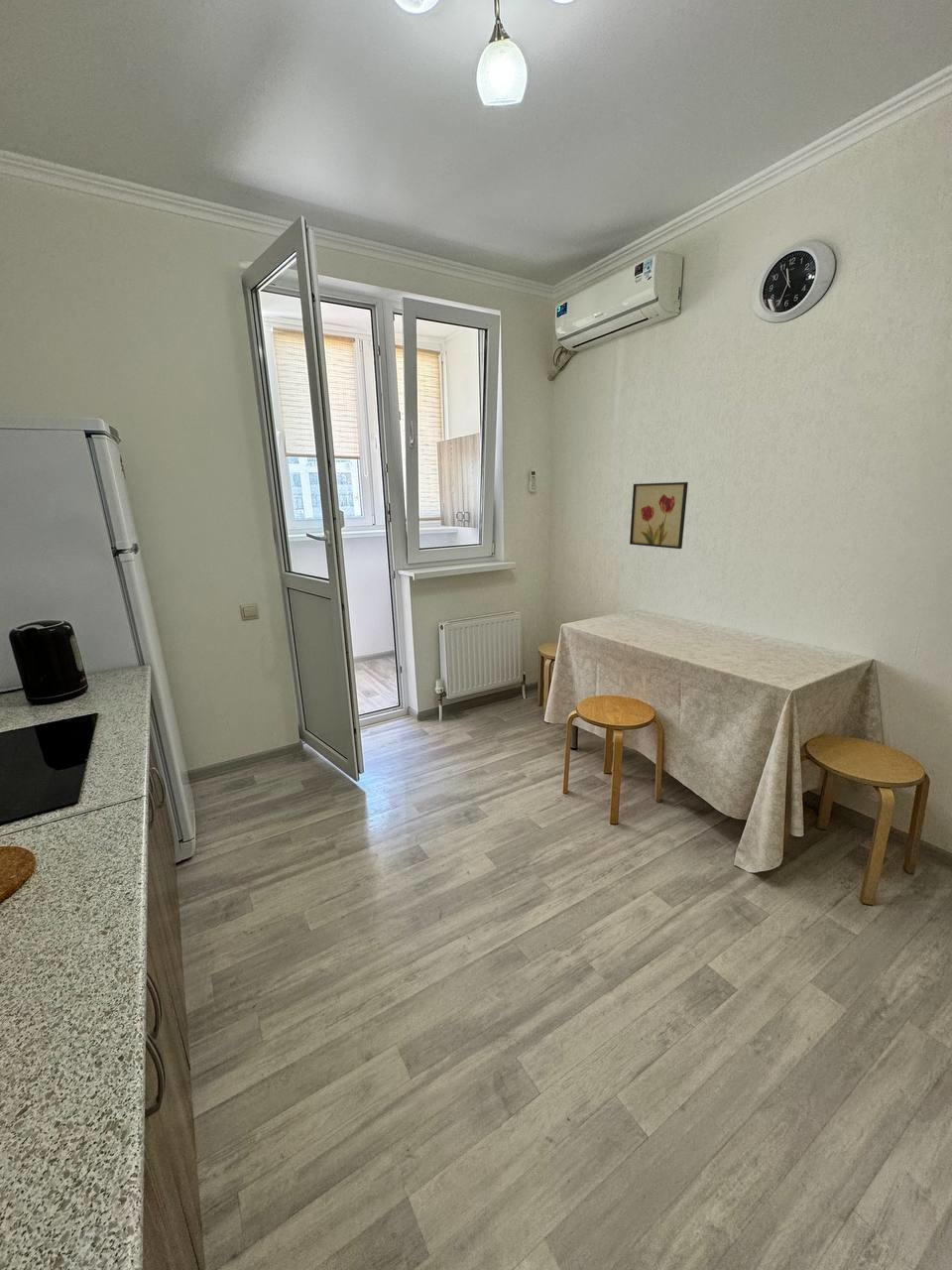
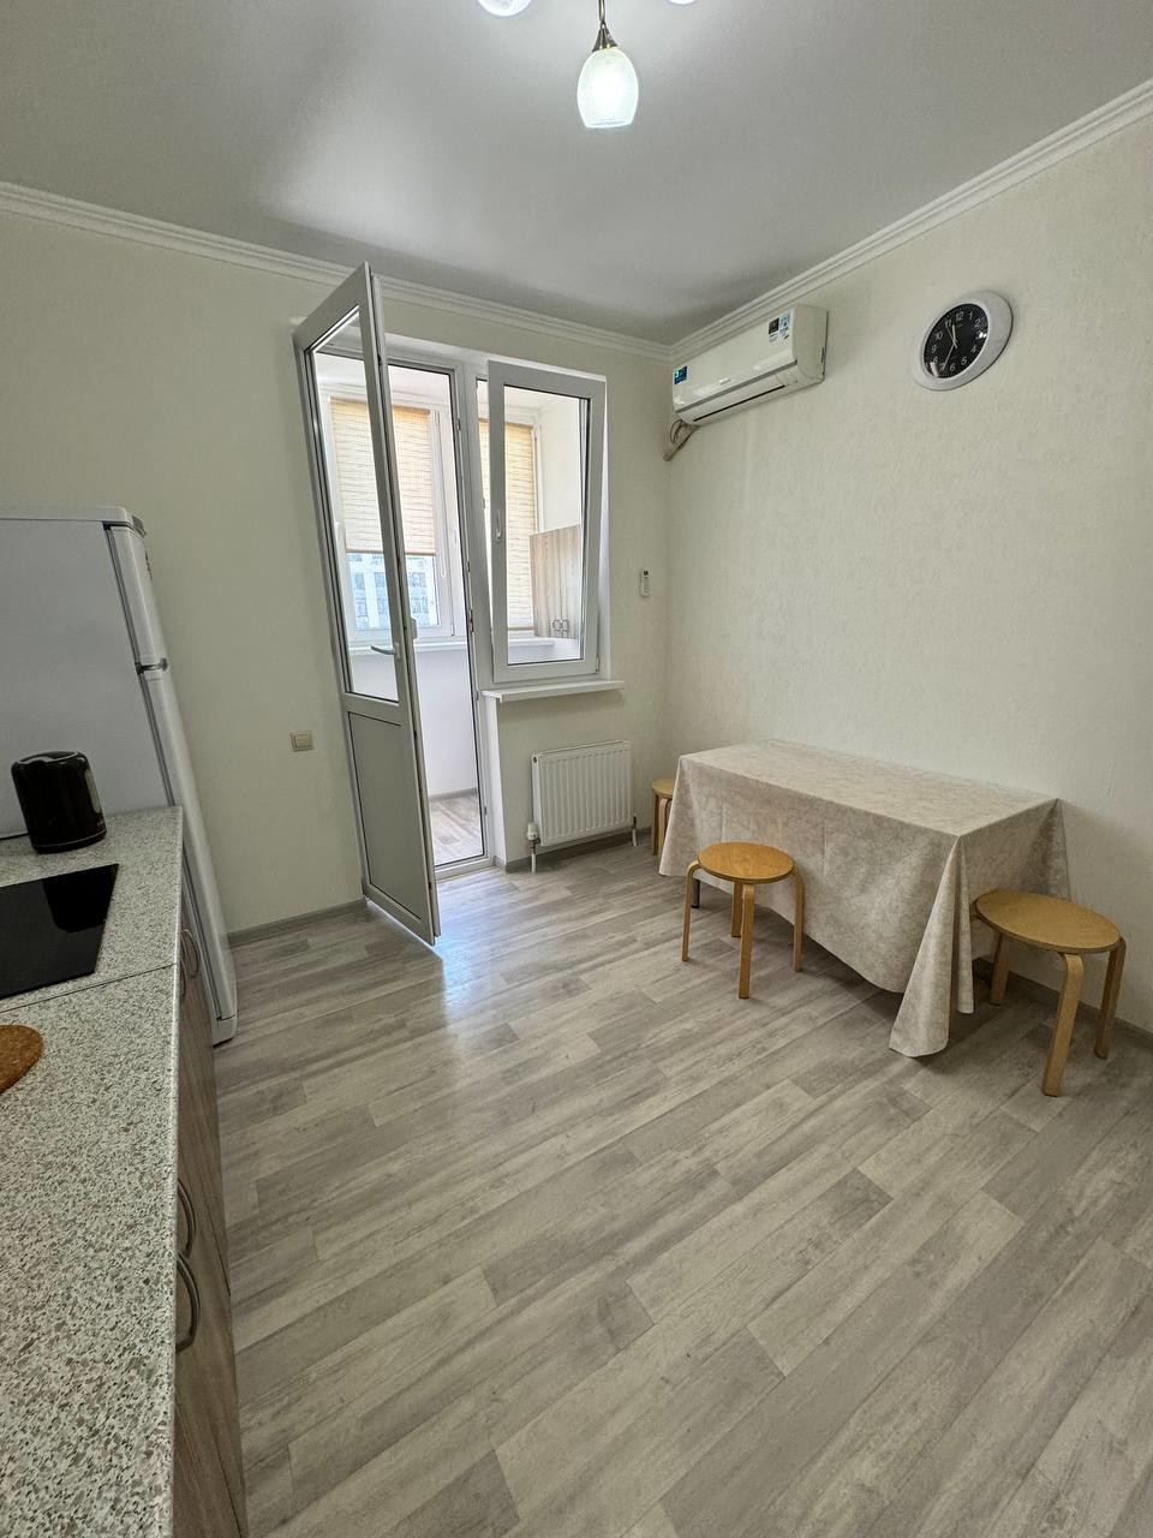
- wall art (657, 515)
